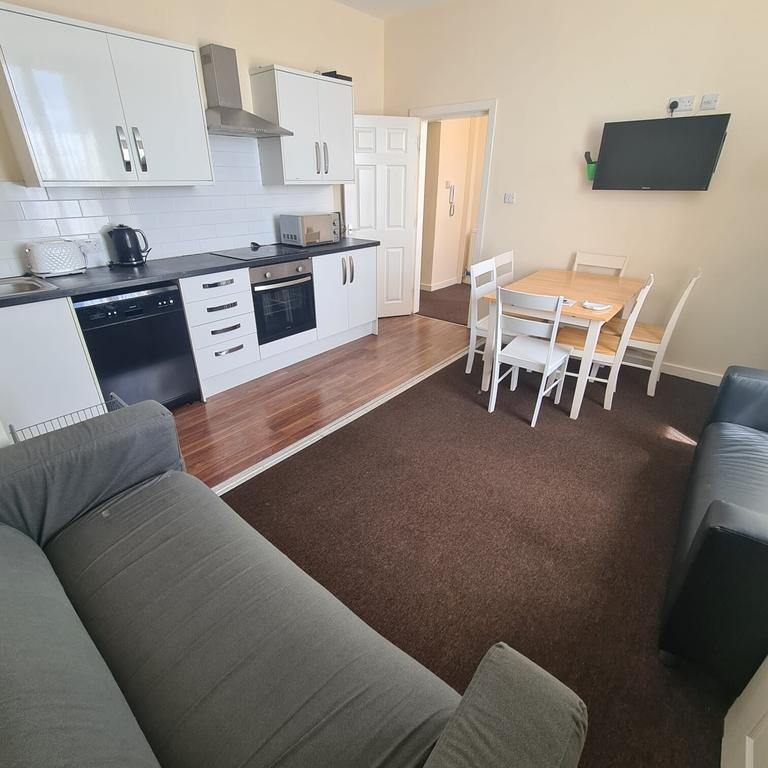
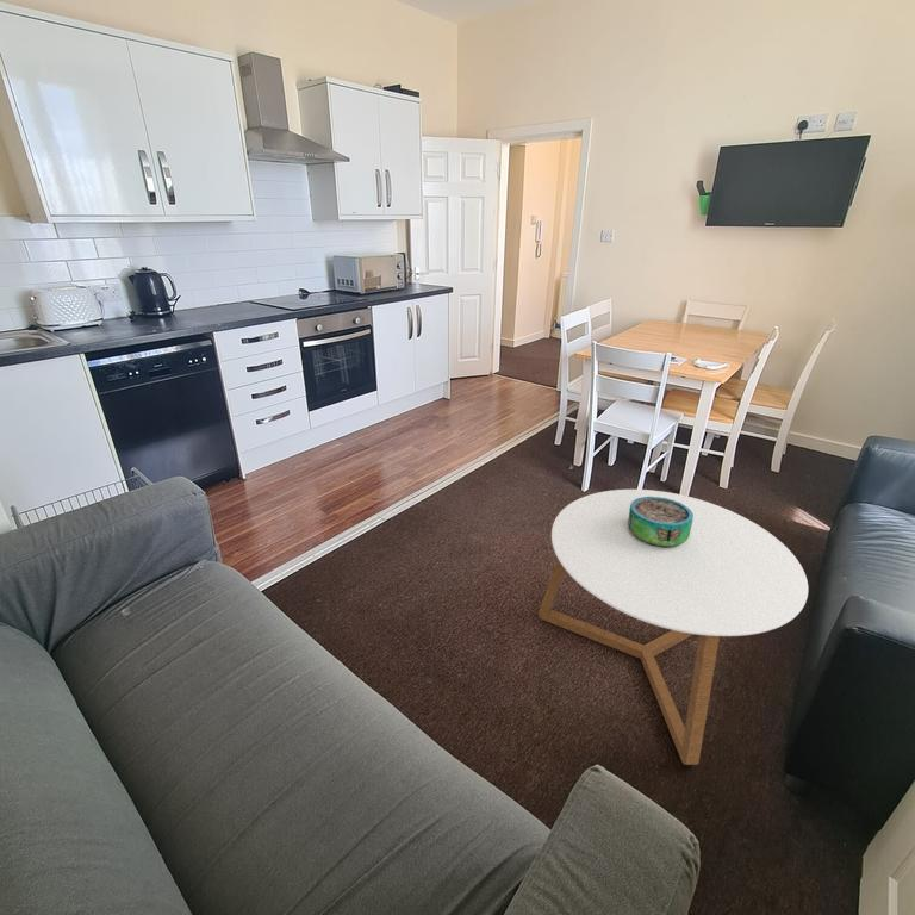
+ decorative bowl (659, 521)
+ coffee table (651, 603)
